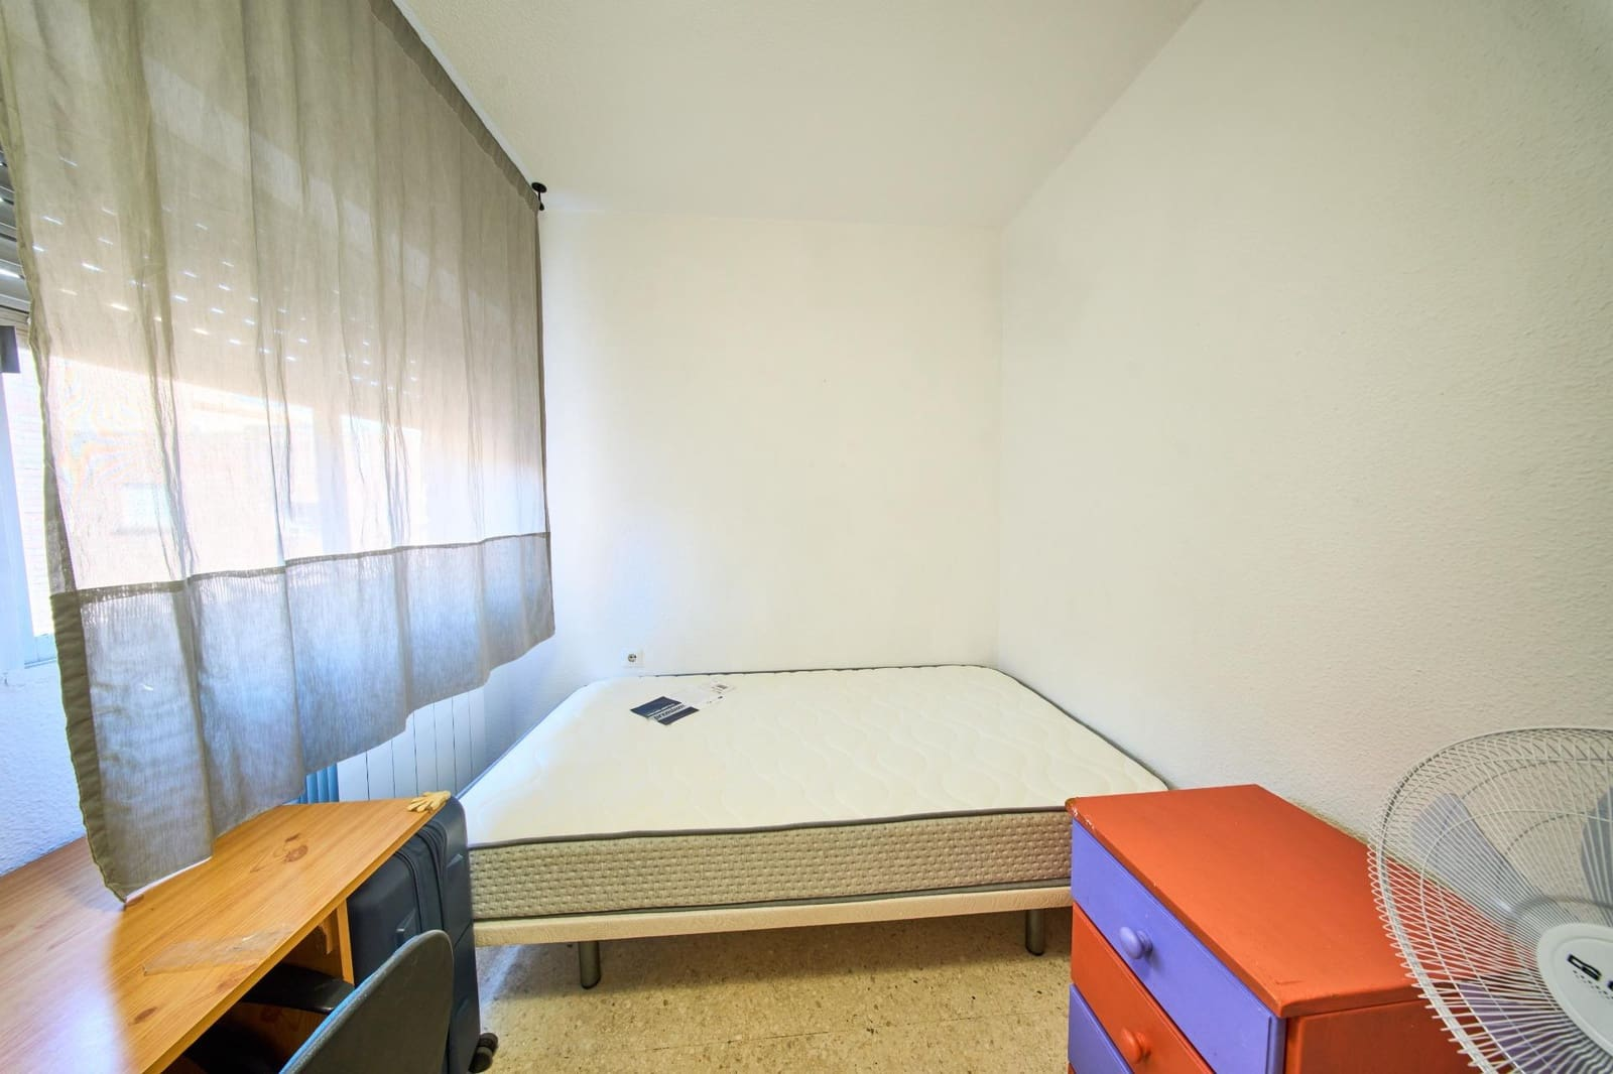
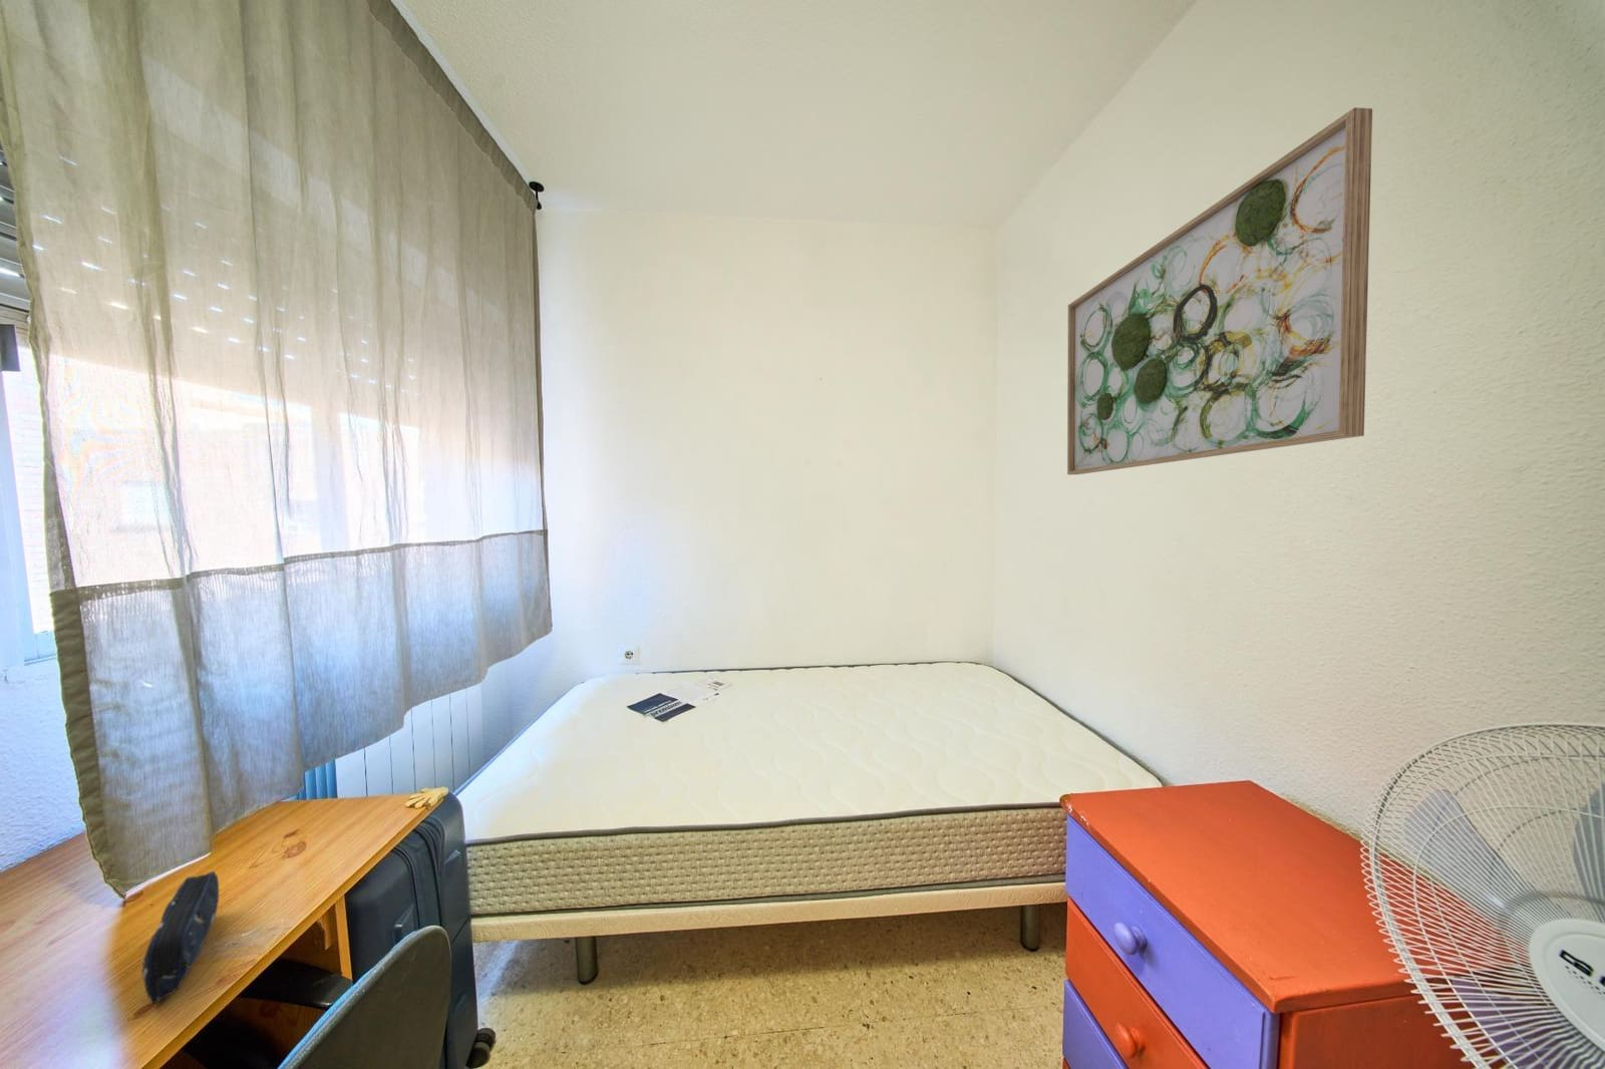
+ pencil case (184, 928)
+ wall art (1167, 350)
